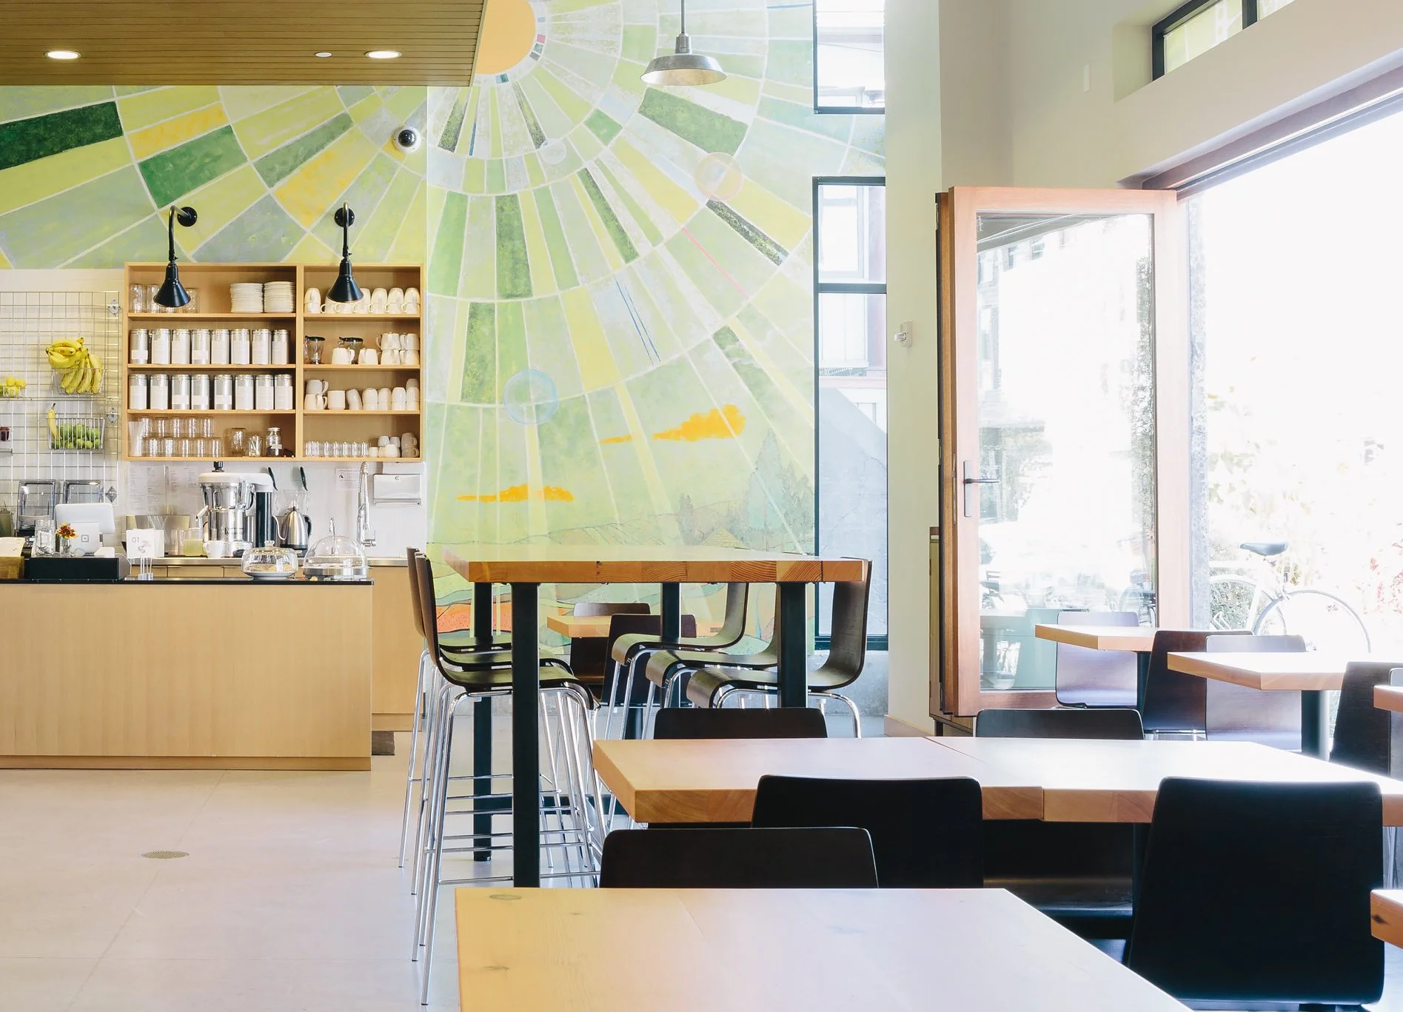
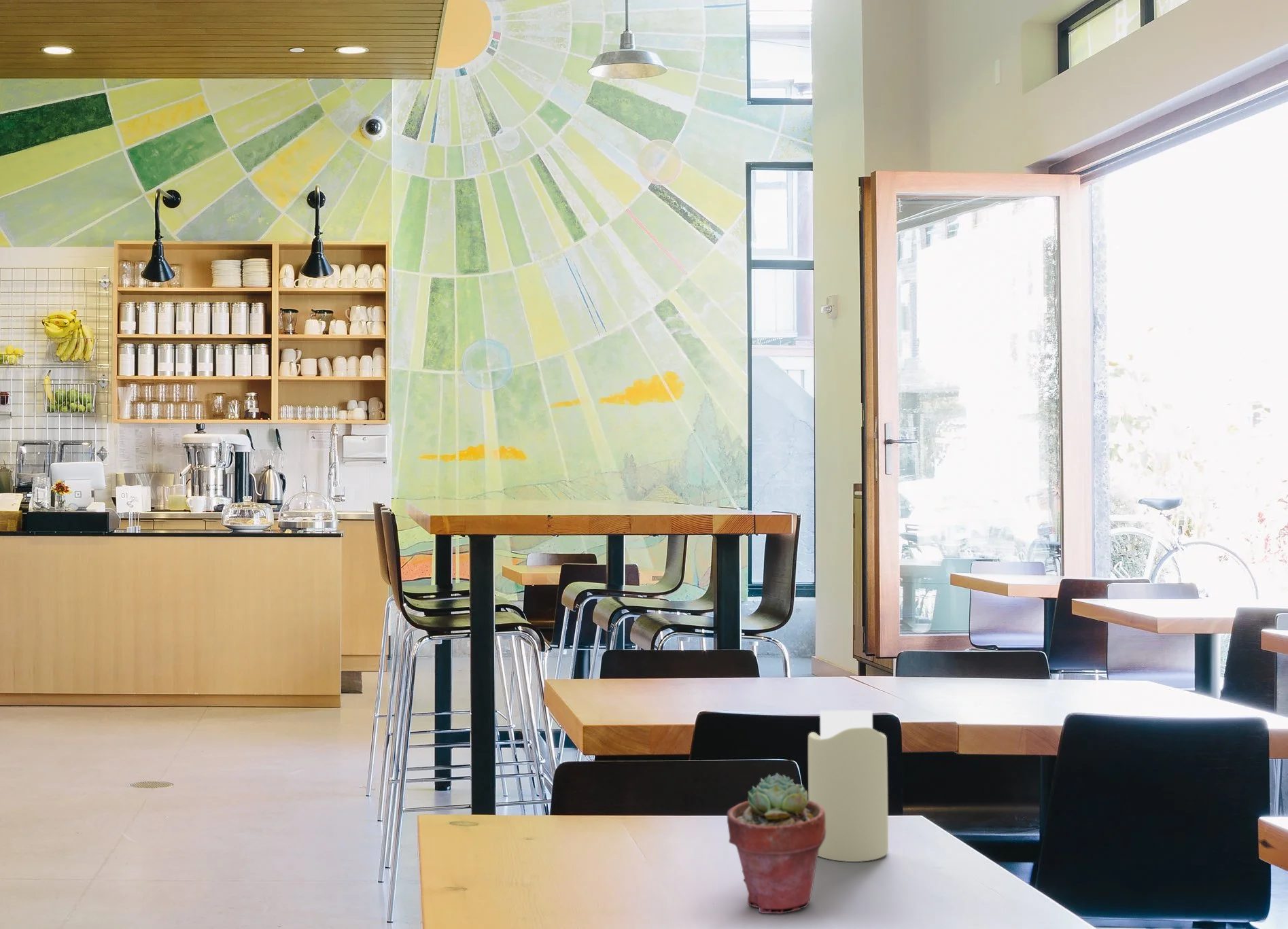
+ candle (848, 779)
+ potted succulent (777, 837)
